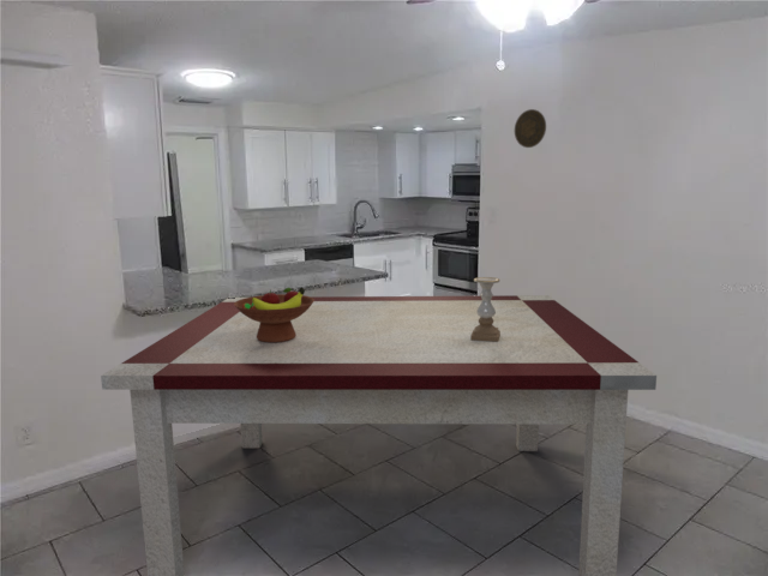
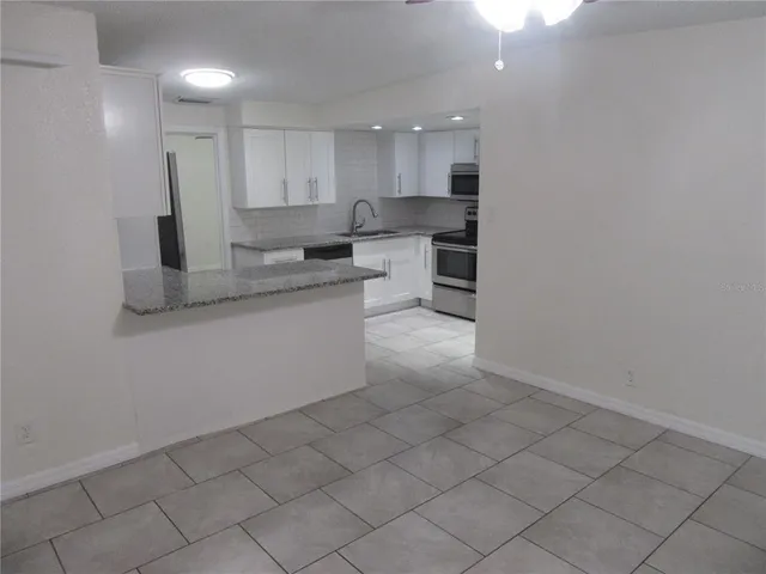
- decorative plate (528, 128)
- dining table (383, 418)
- candle holder (486, 307)
- fruit bowl (275, 312)
